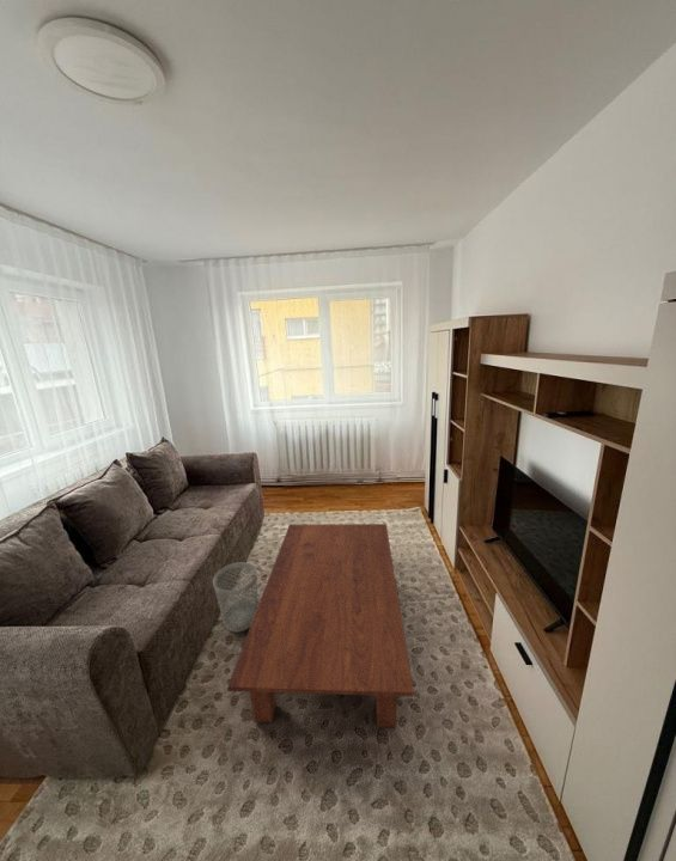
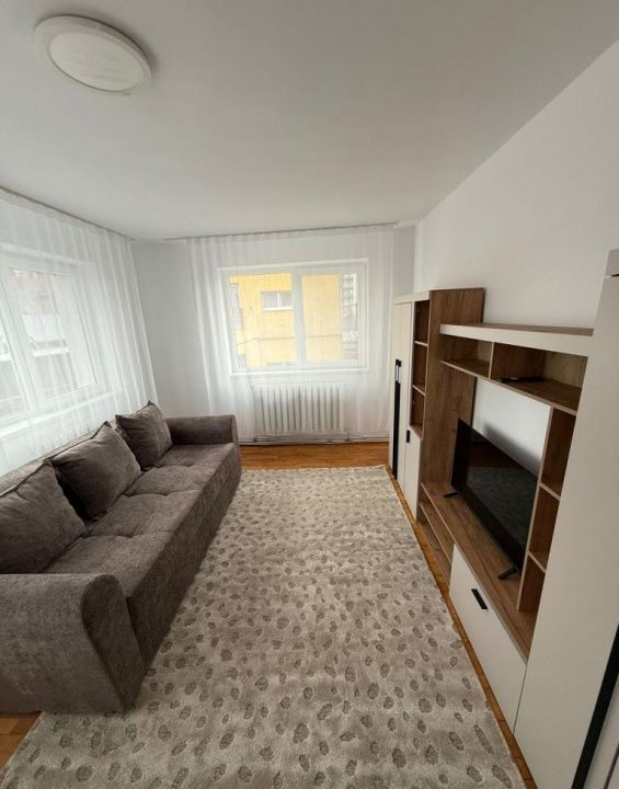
- coffee table (331, 602)
- wastebasket (237, 597)
